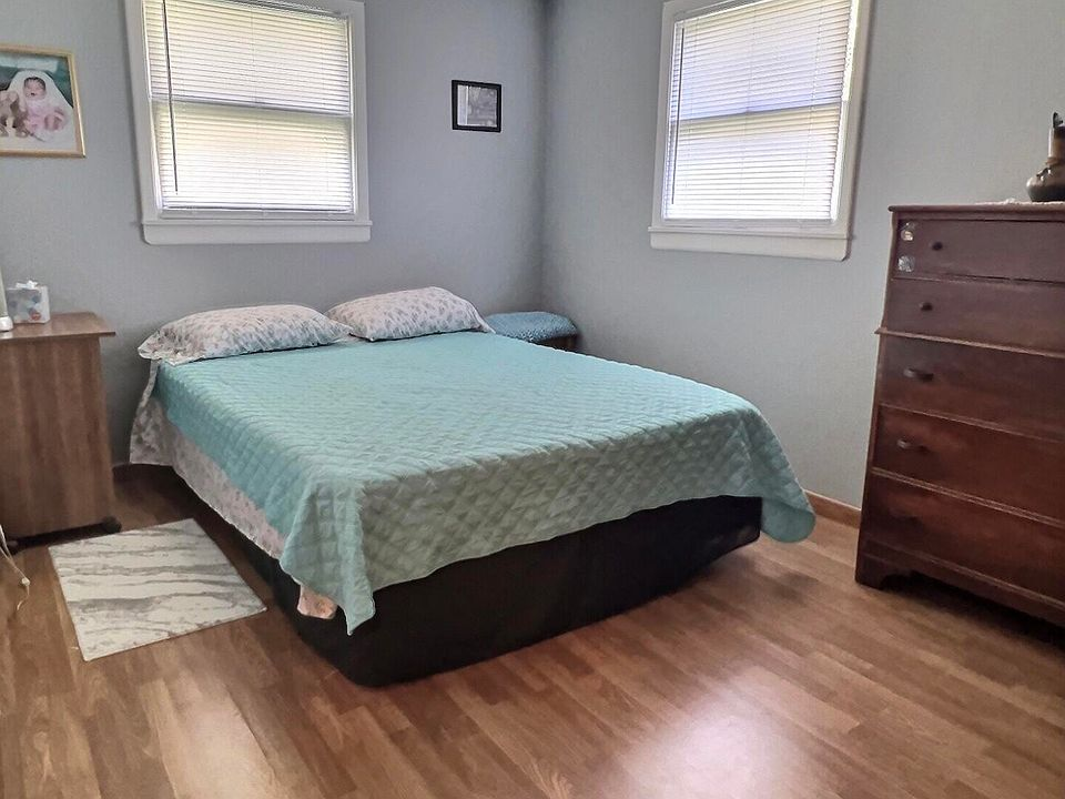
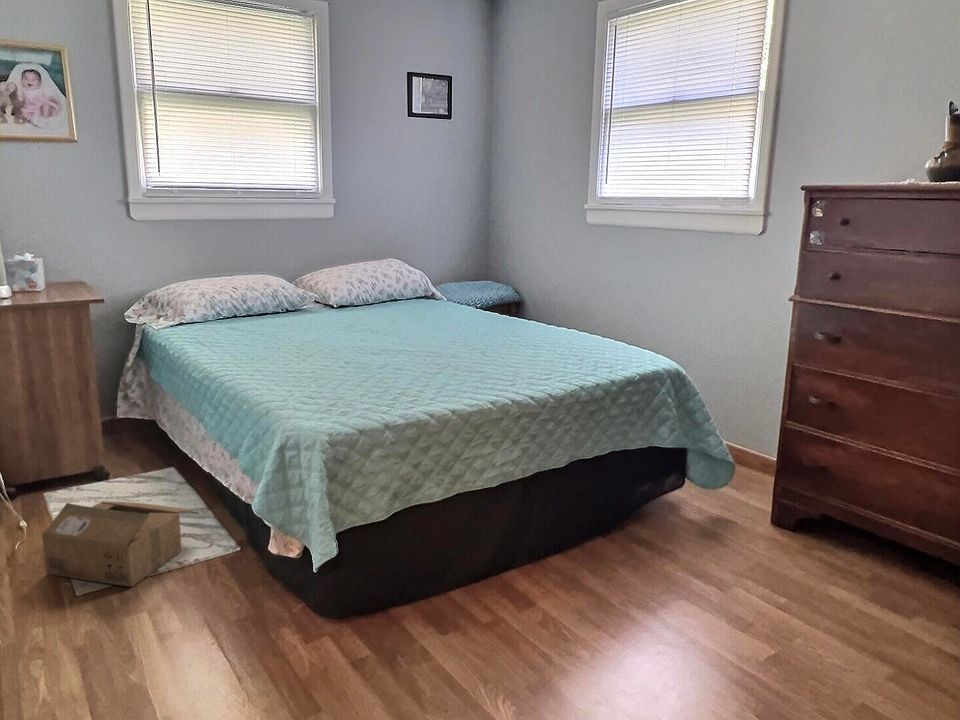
+ cardboard box (125, 526)
